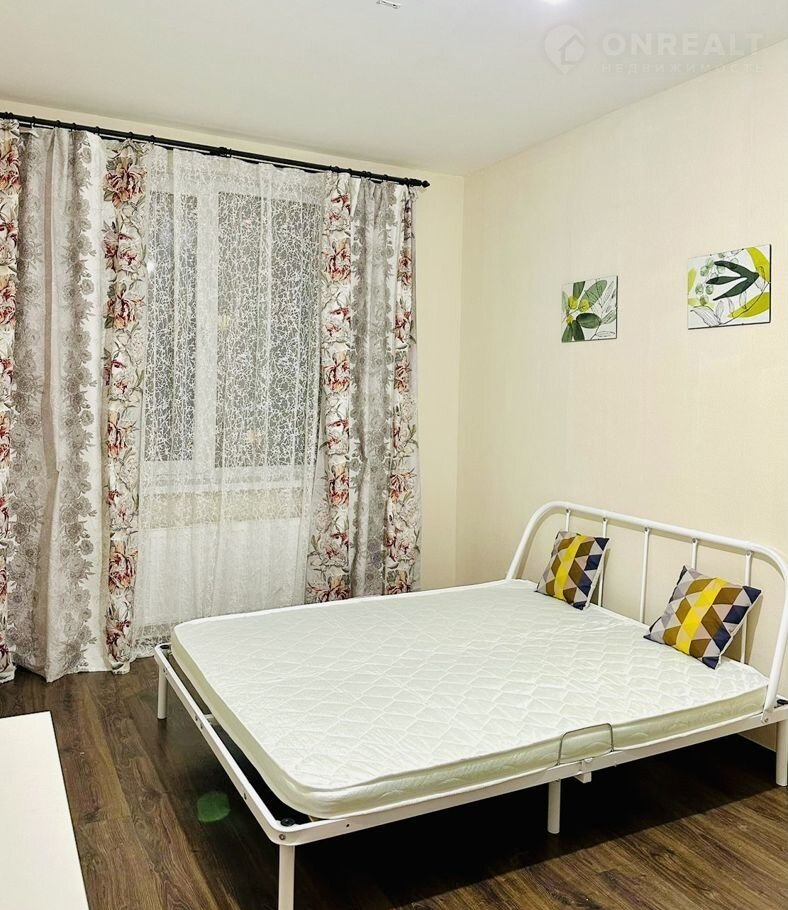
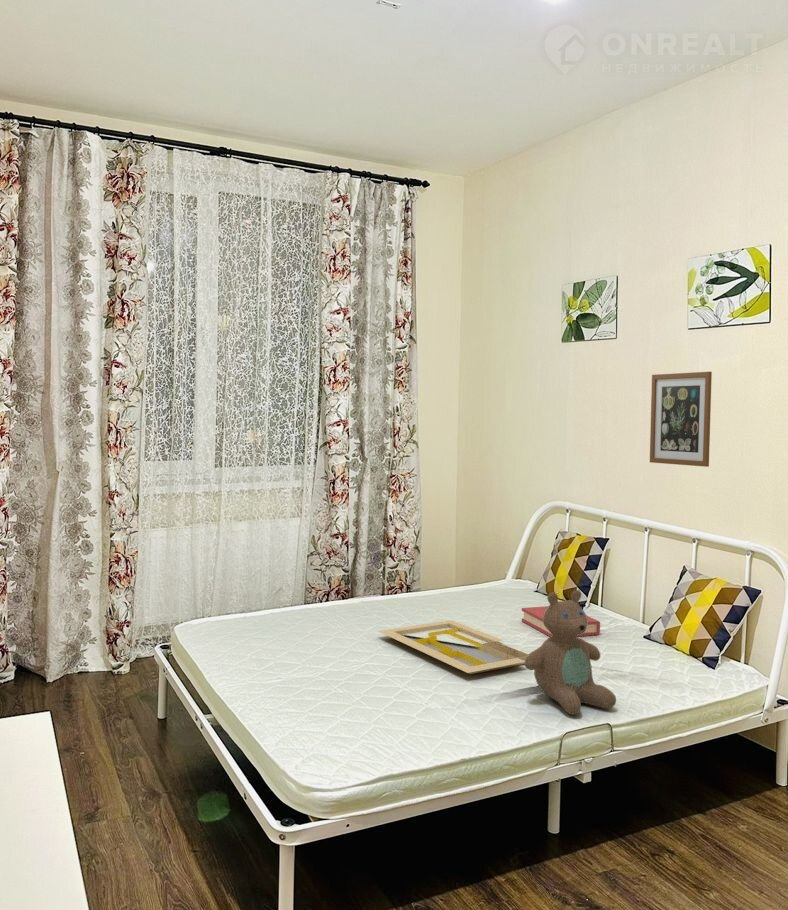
+ teddy bear (573, 648)
+ serving tray (458, 647)
+ hardback book (547, 629)
+ wall art (679, 418)
